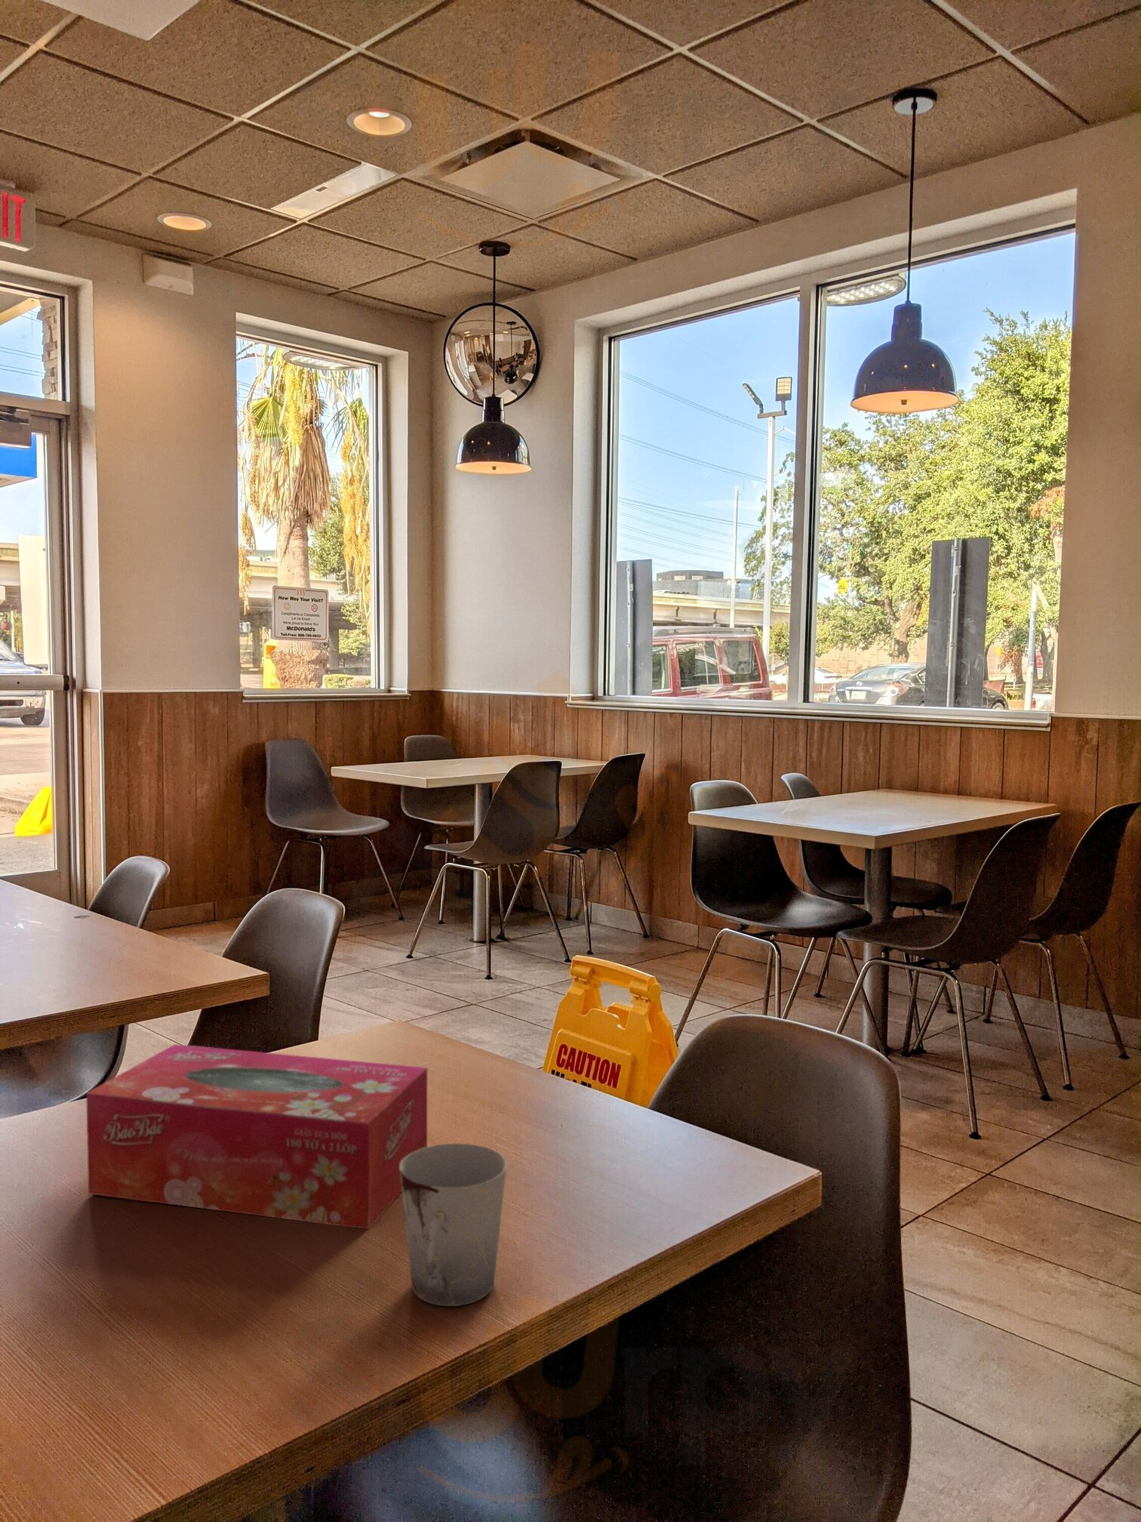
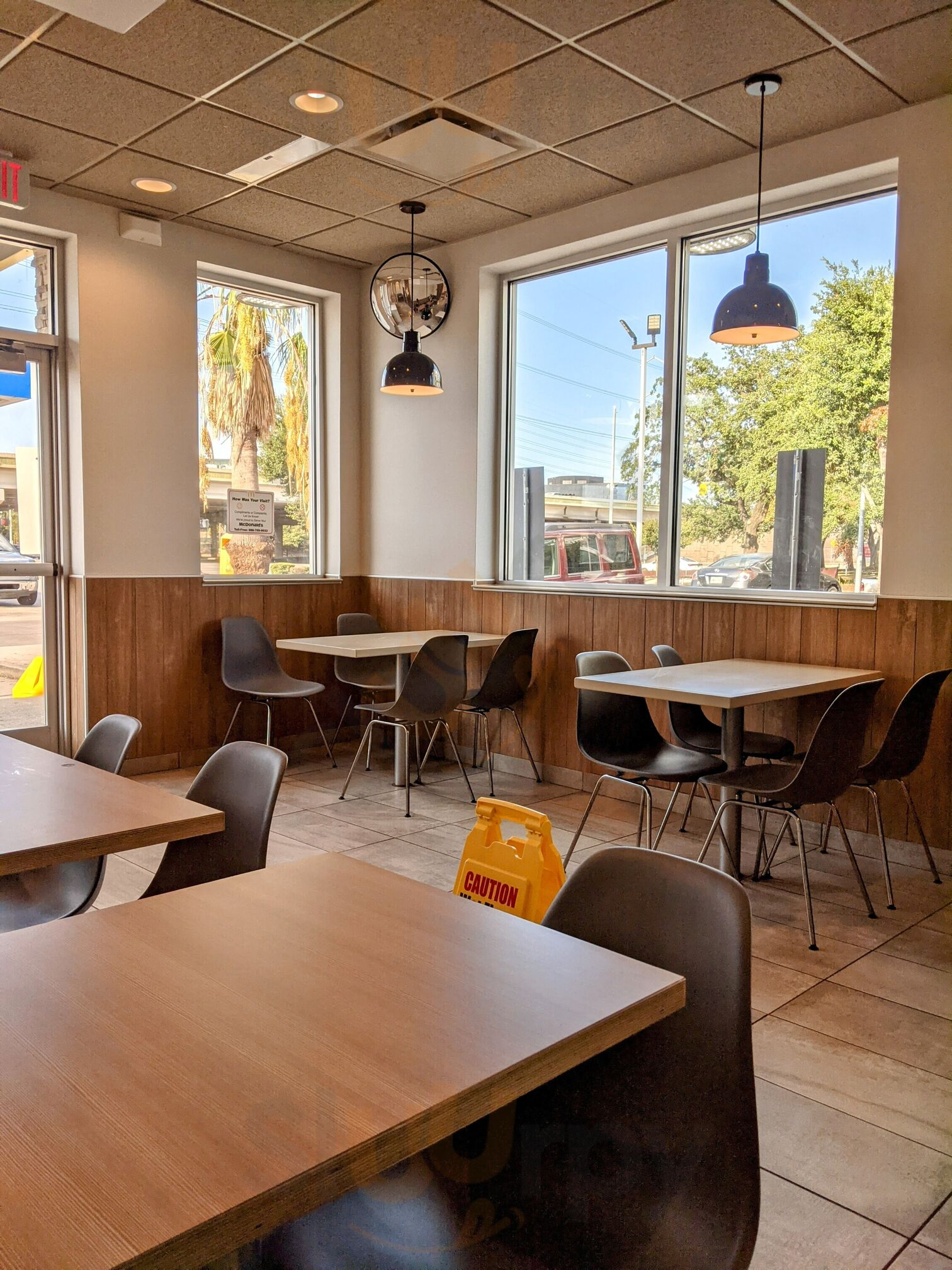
- cup (447, 1234)
- tissue box (262, 1129)
